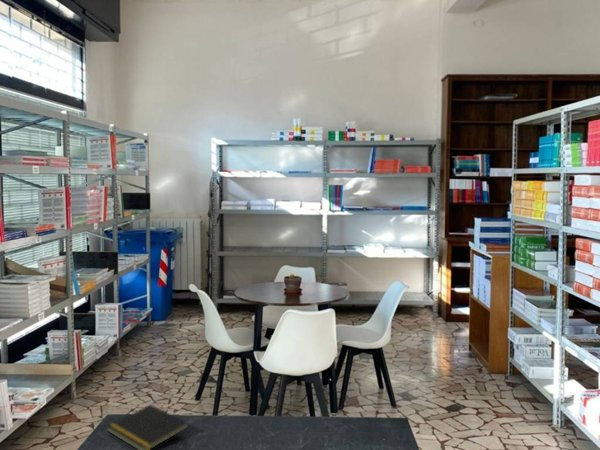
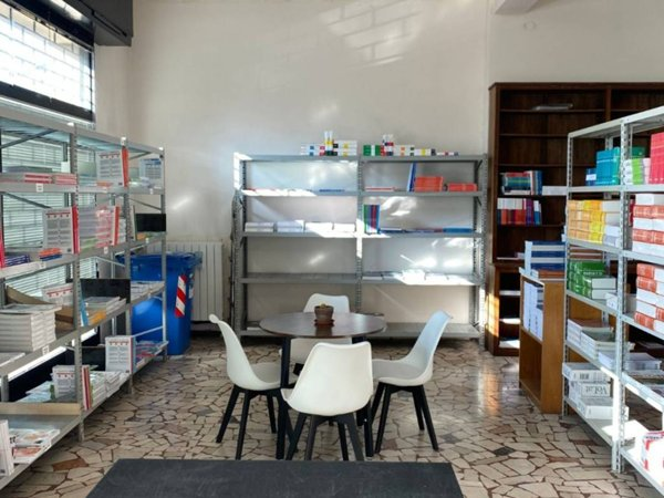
- notepad (147, 426)
